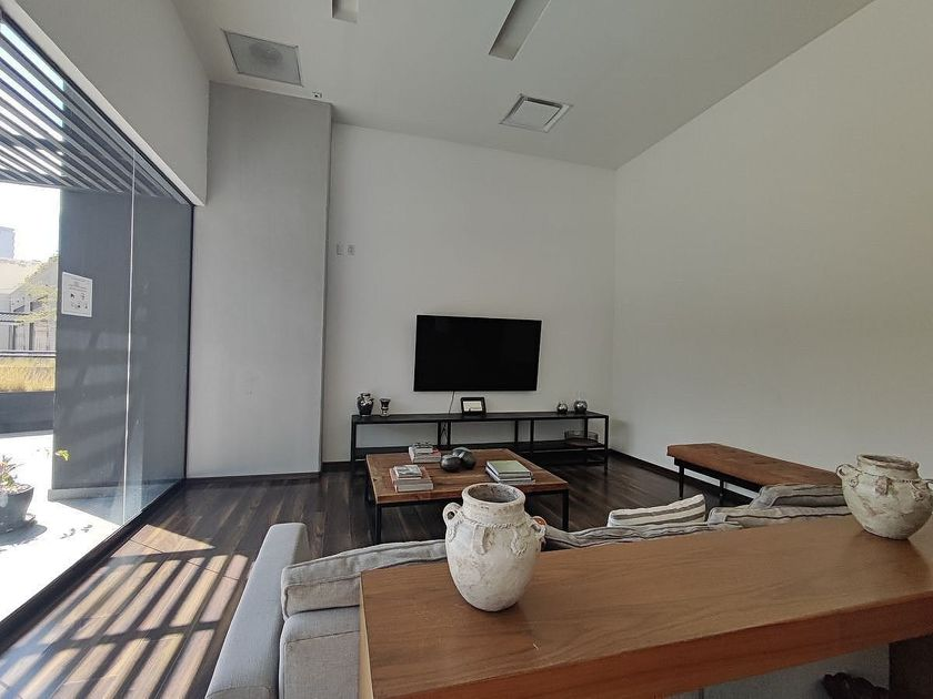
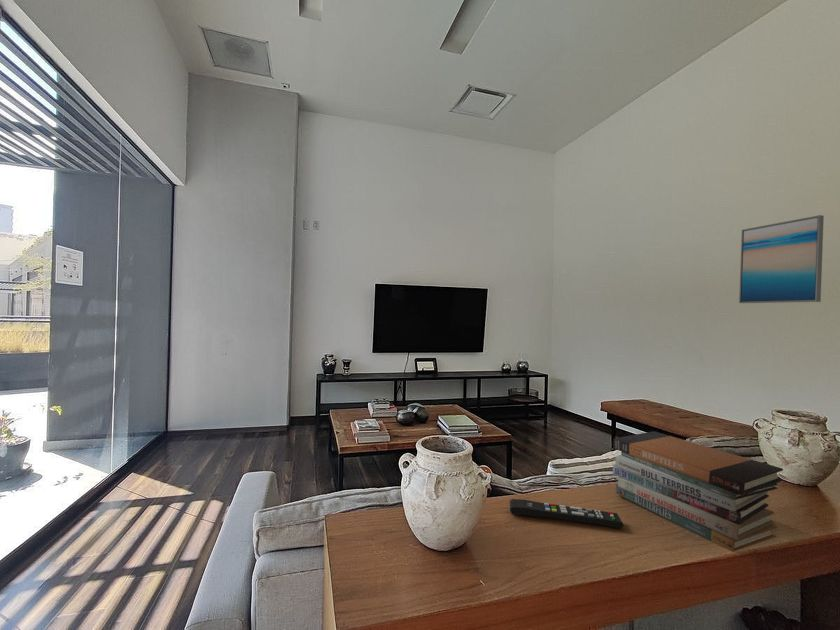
+ wall art (777, 262)
+ book stack (687, 481)
+ remote control (563, 513)
